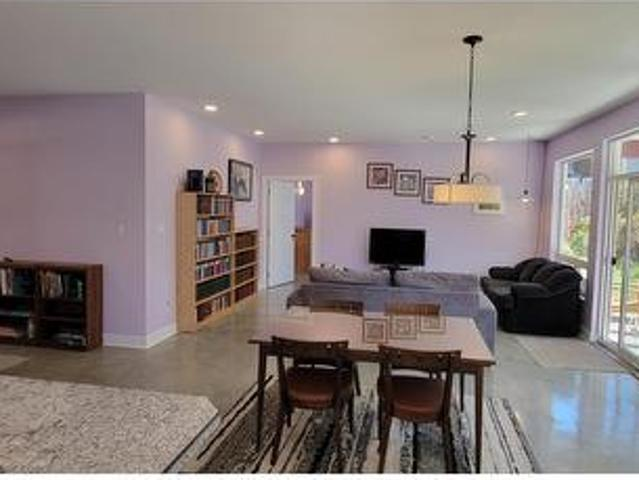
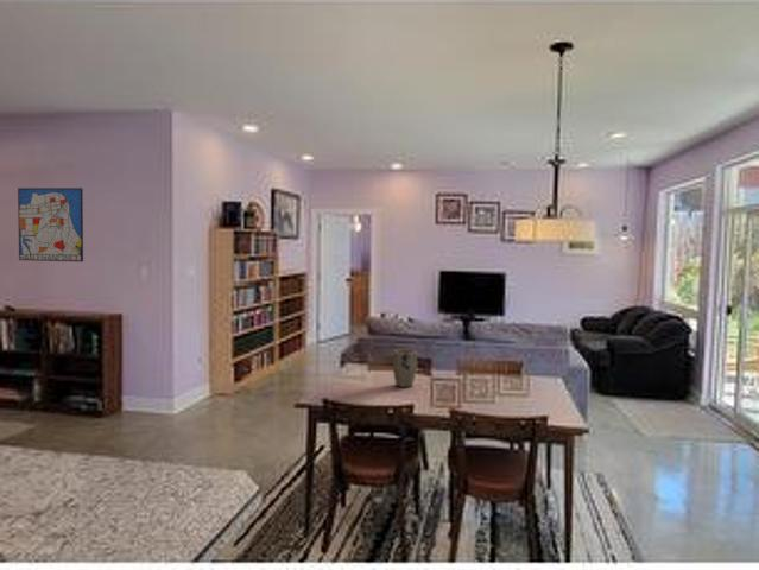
+ wall art (50, 224)
+ plant pot (404, 368)
